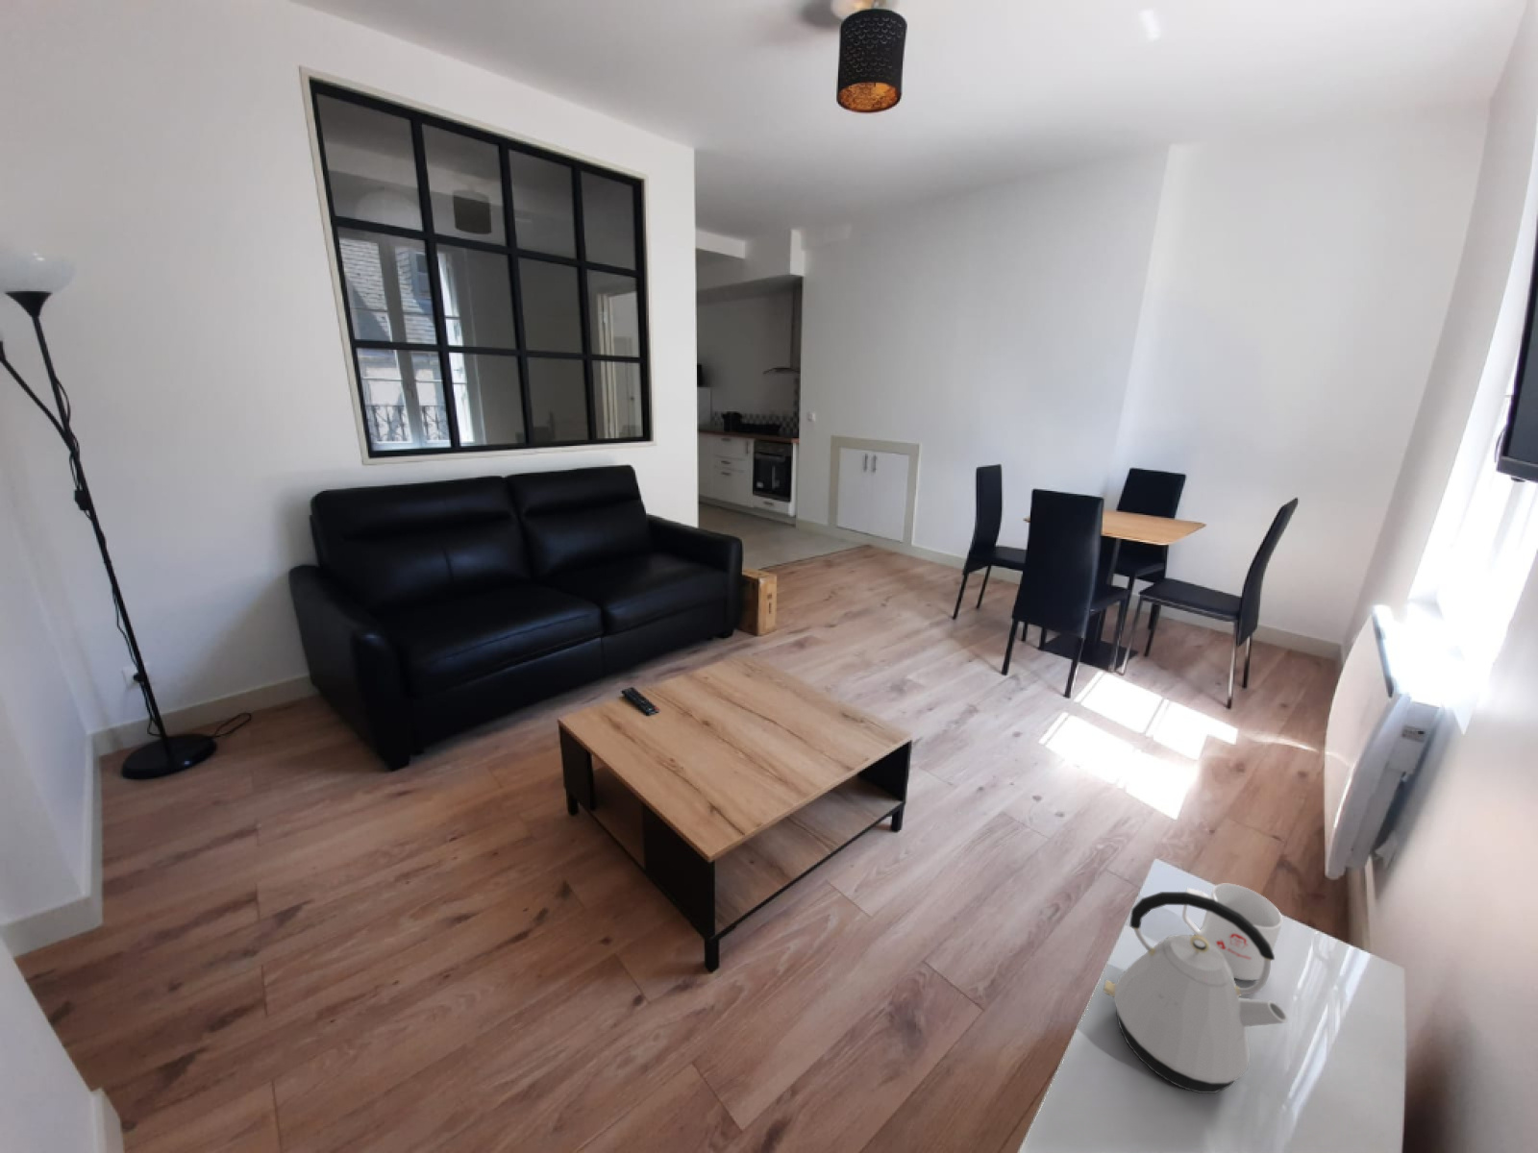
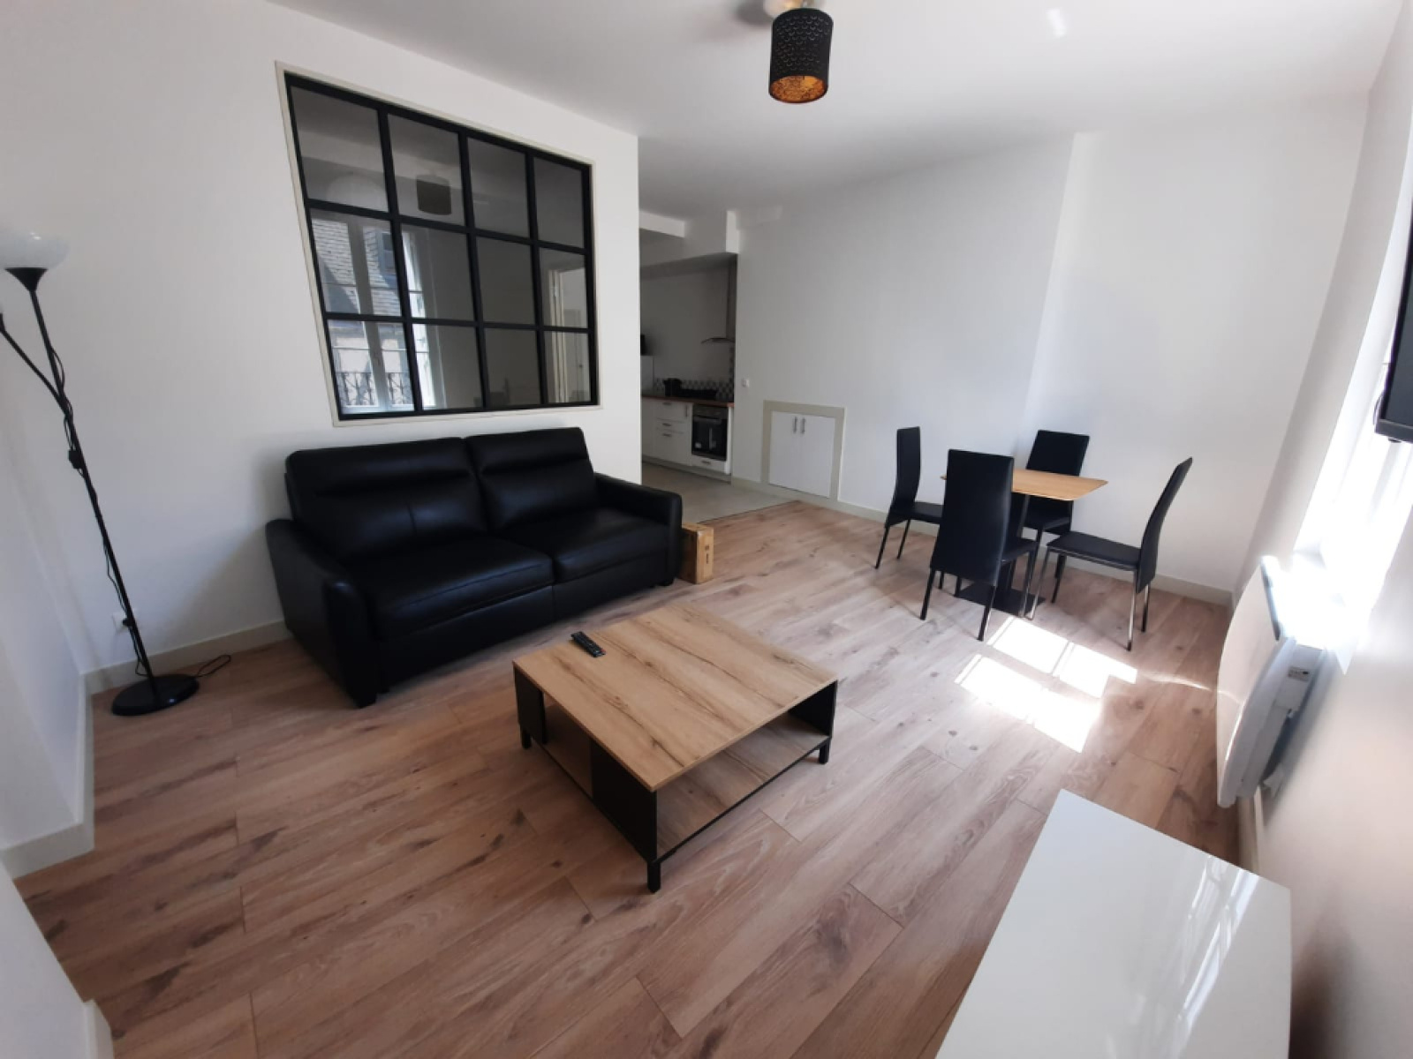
- mug (1226, 928)
- kettle (1195, 977)
